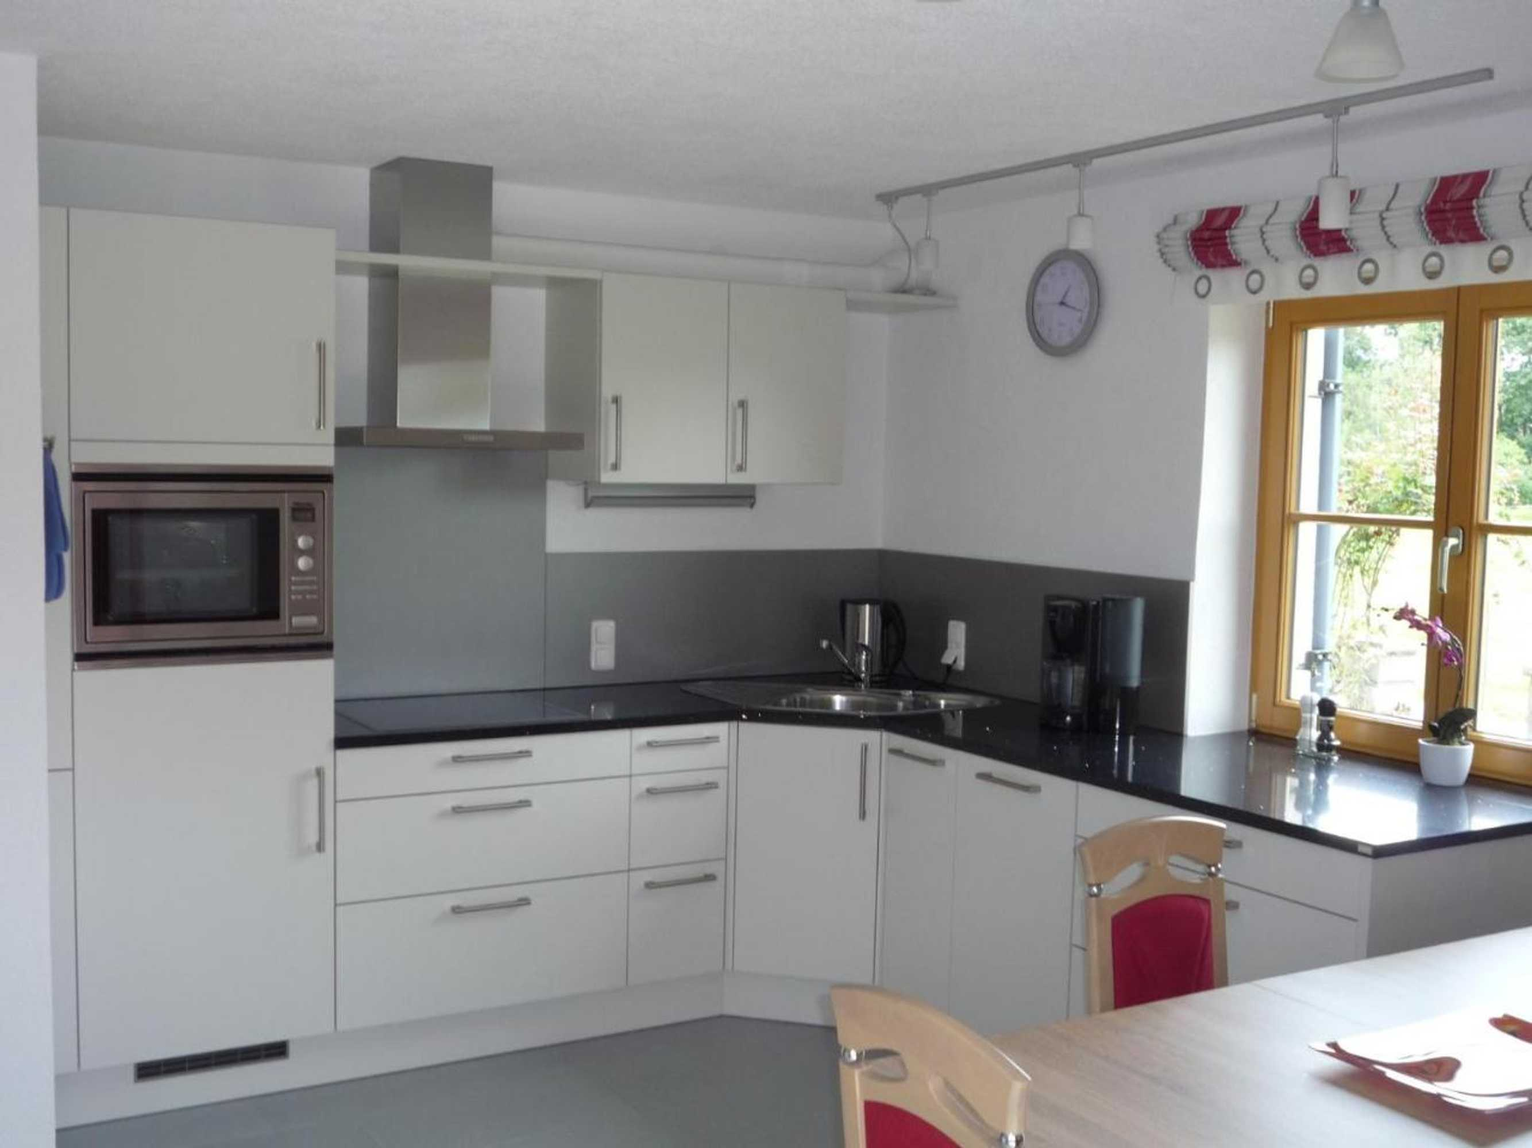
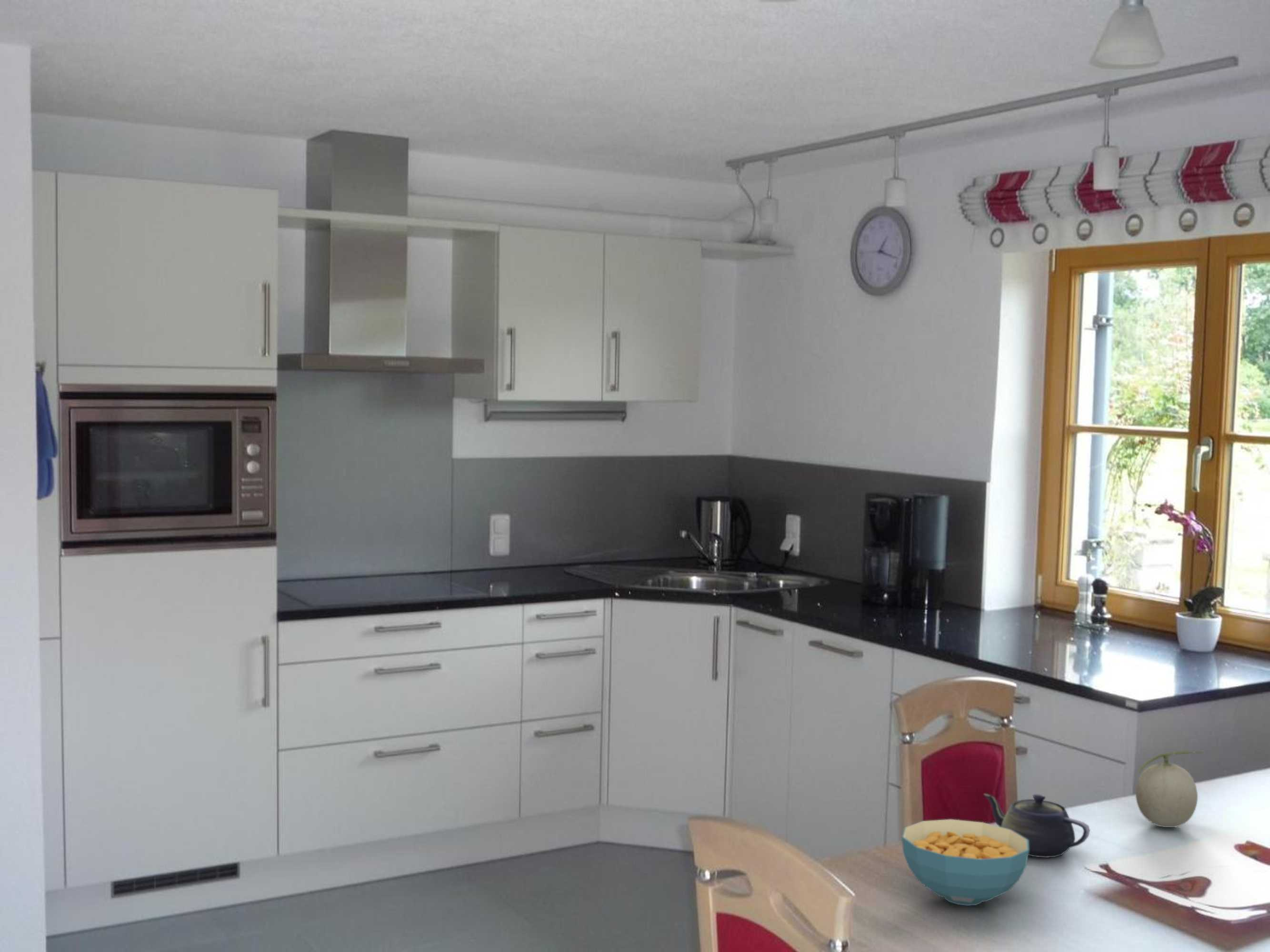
+ teapot (1034, 822)
+ cereal bowl (964, 868)
+ fruit (1165, 785)
